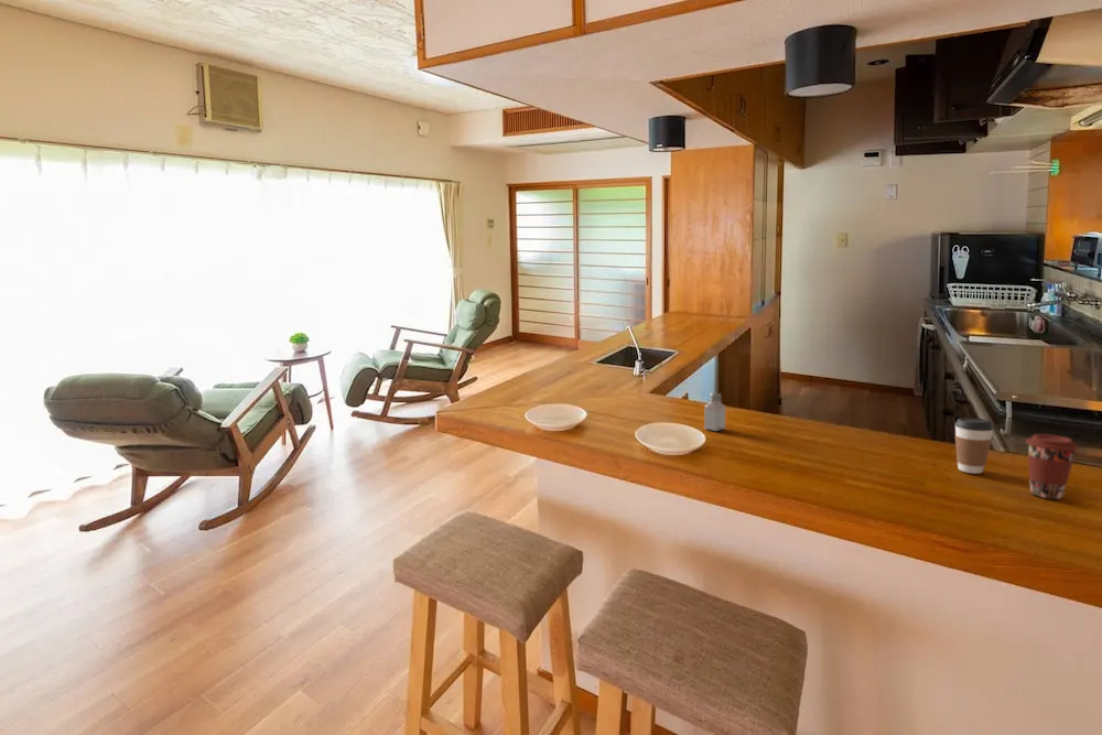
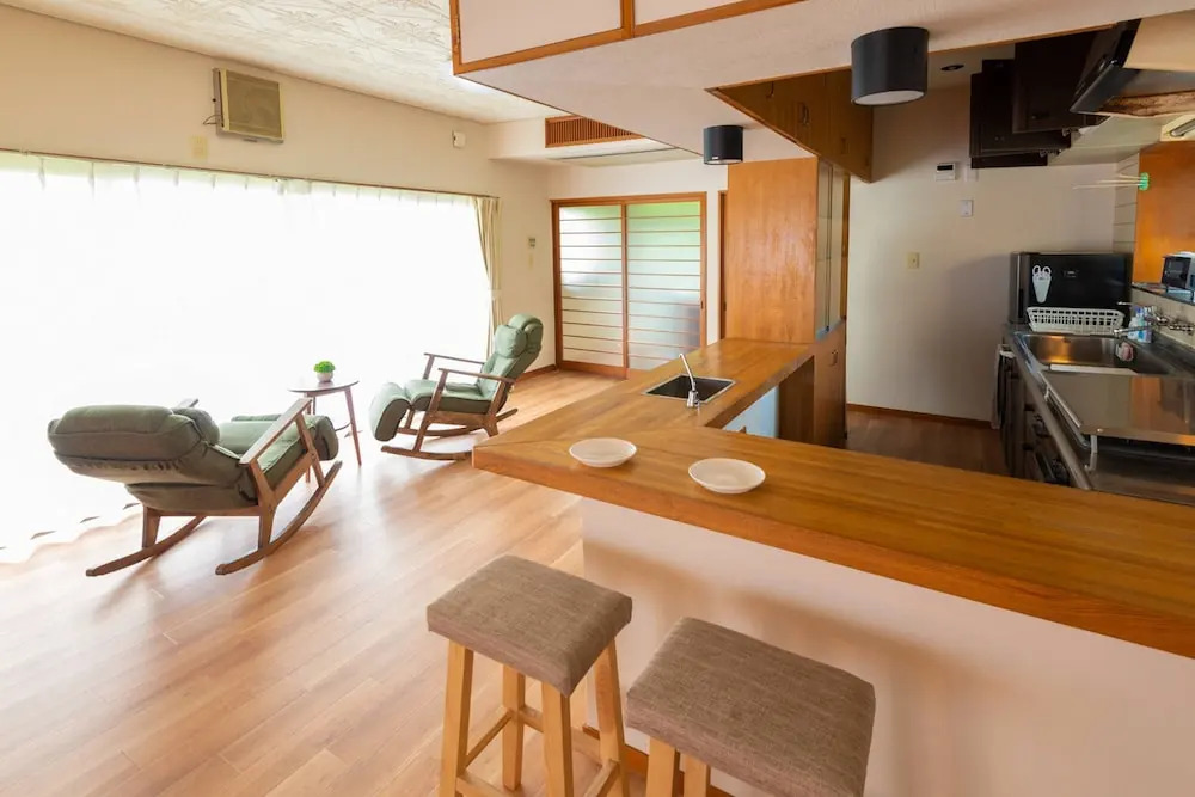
- coffee cup (972, 445)
- coffee cup (1049, 466)
- saltshaker (714, 411)
